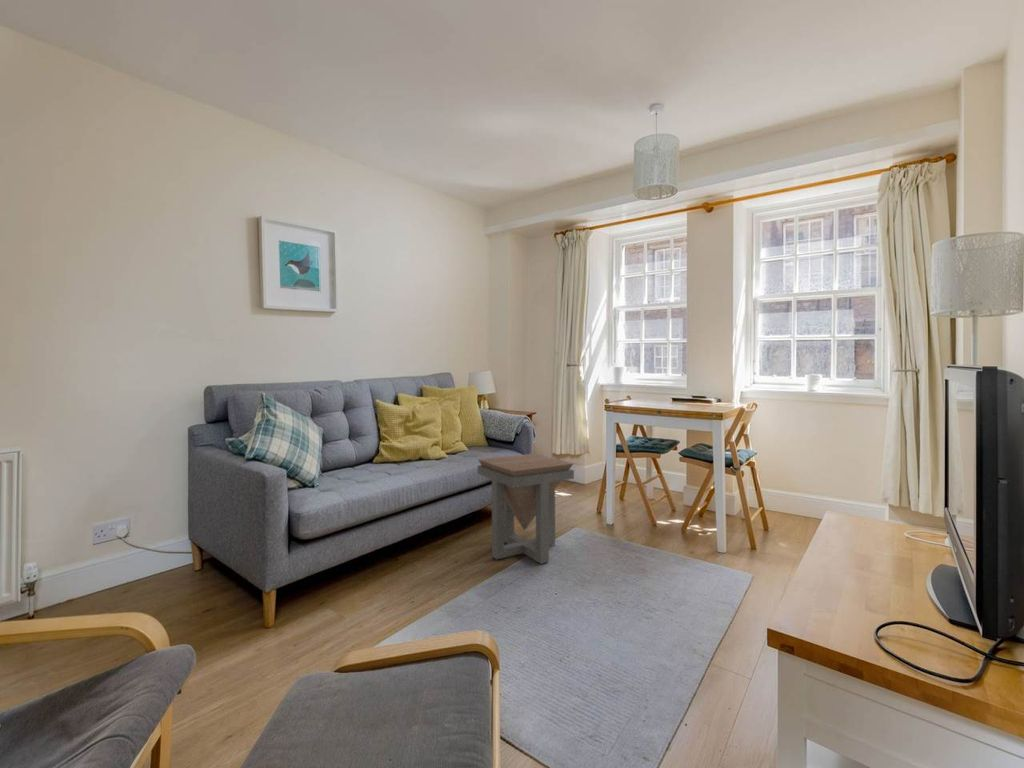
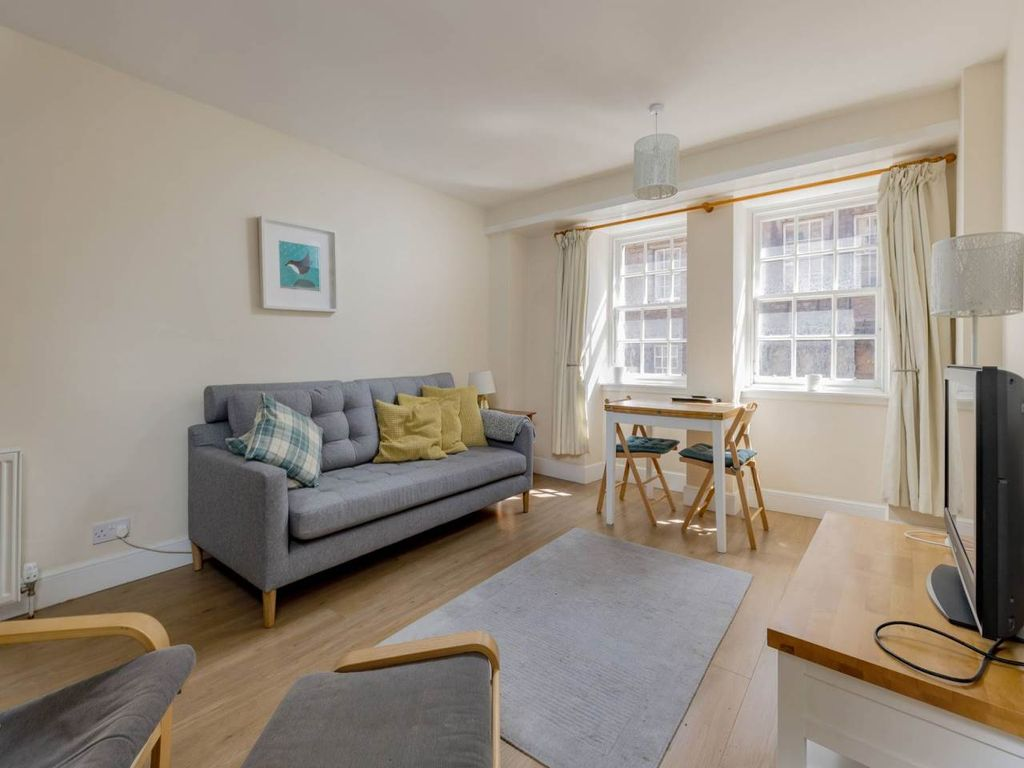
- side table (524, 506)
